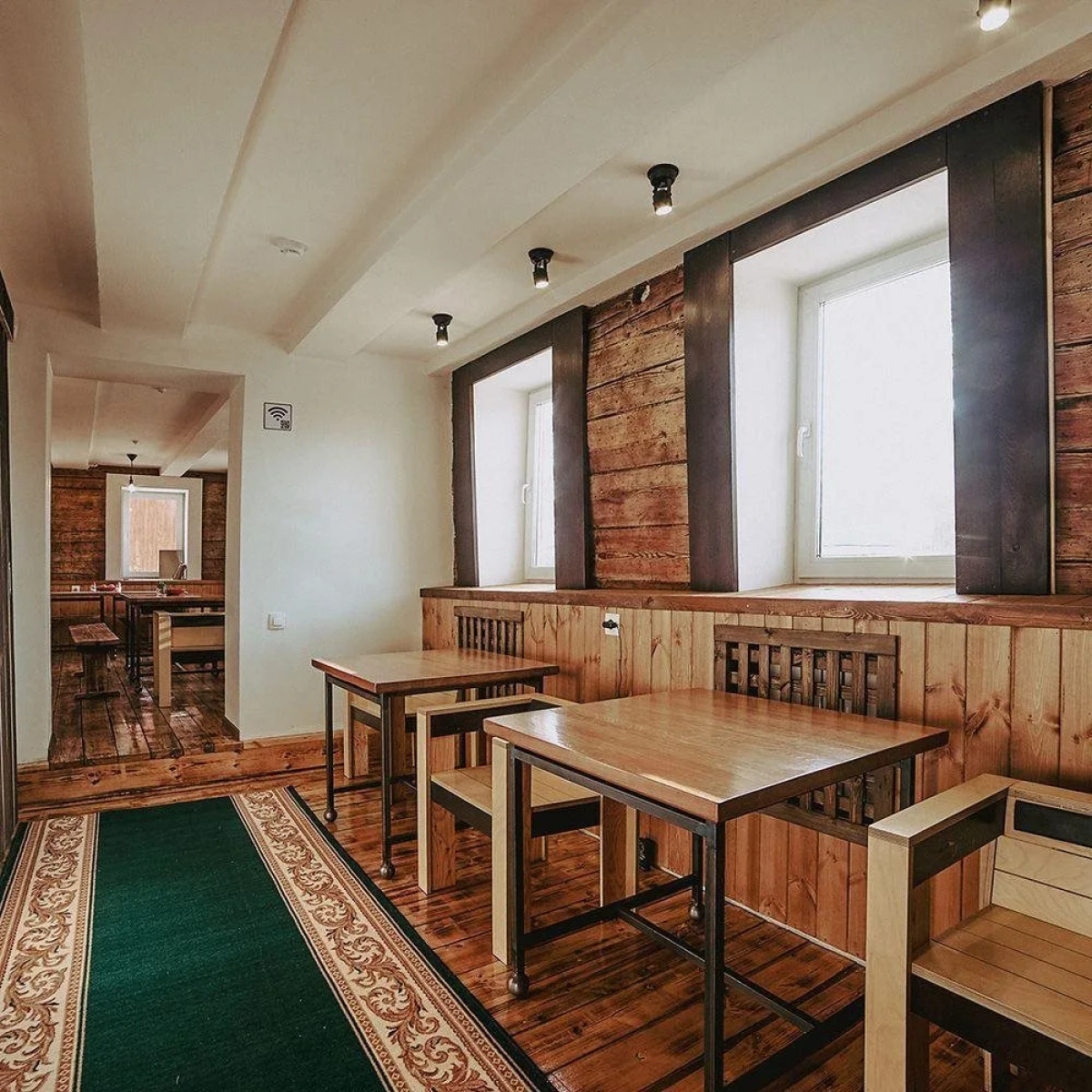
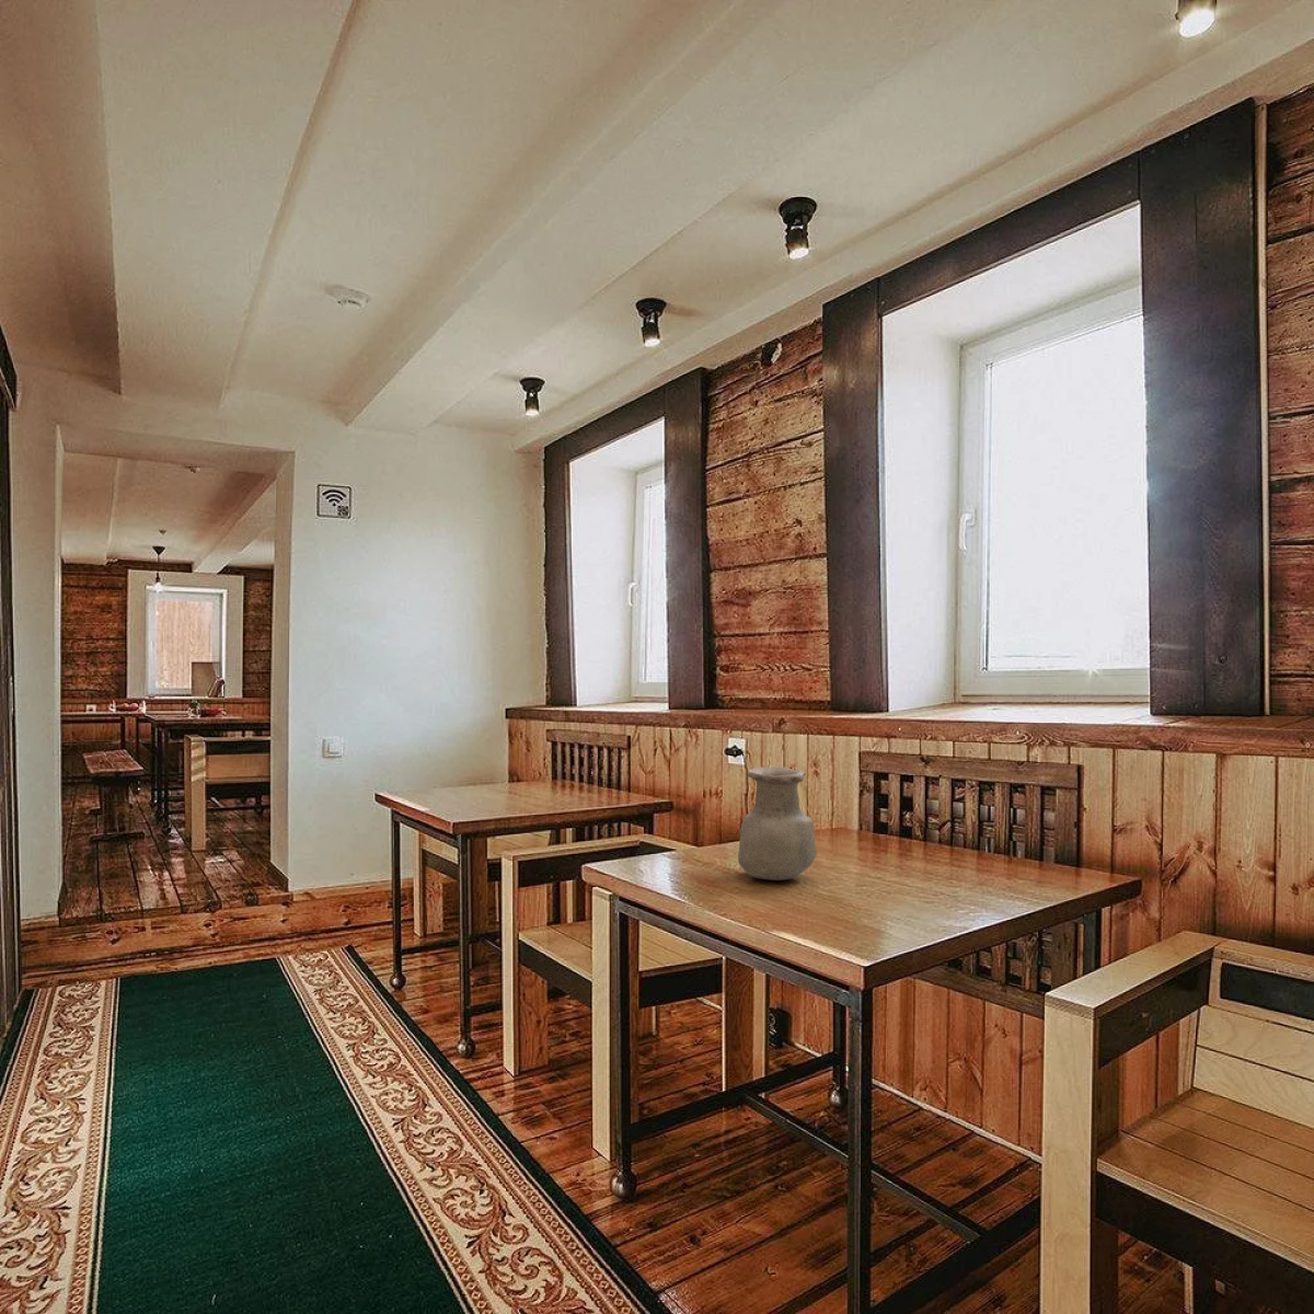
+ vase (775, 822)
